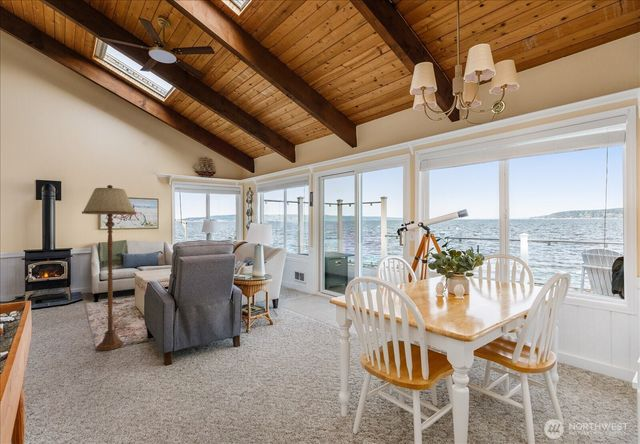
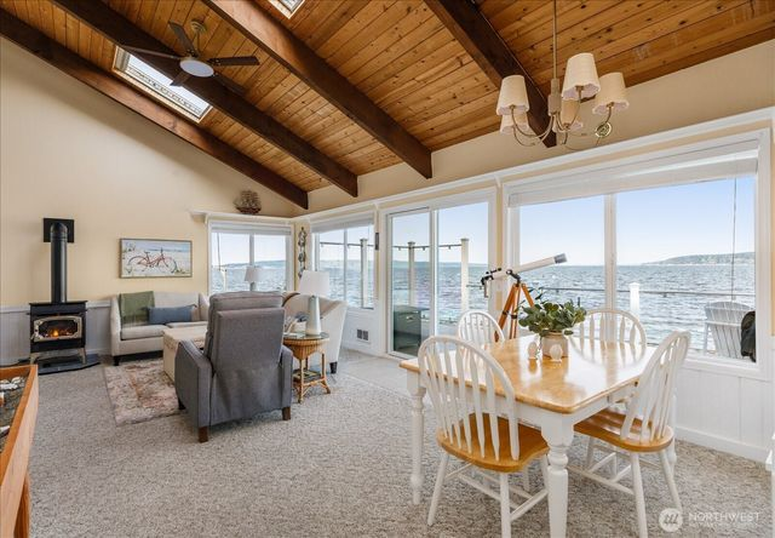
- floor lamp (110, 265)
